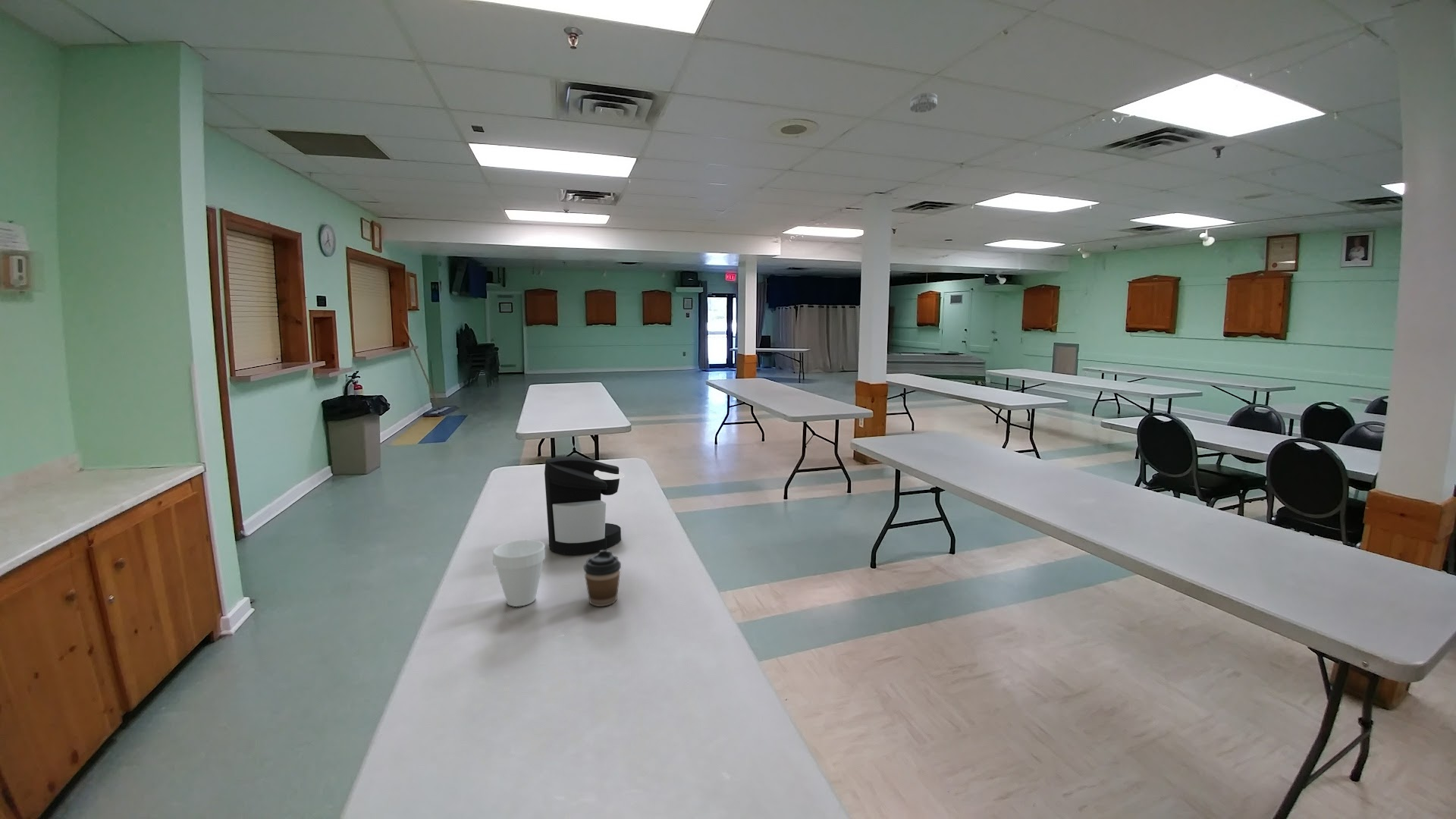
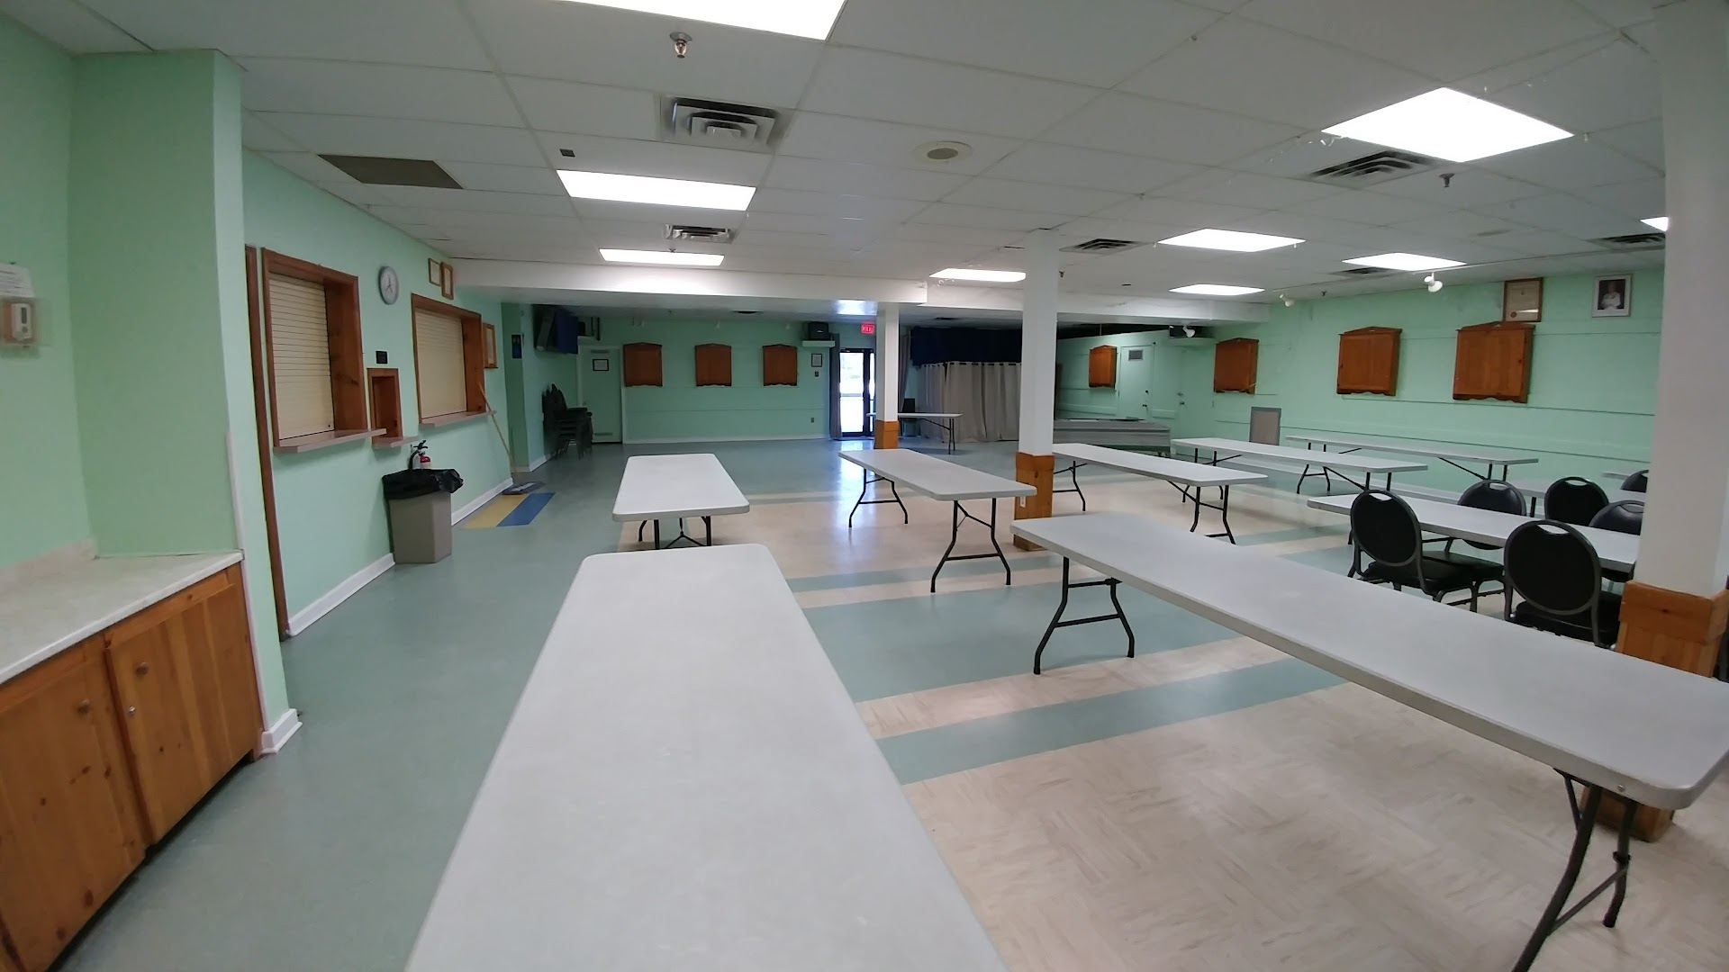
- coffee cup (602, 577)
- smoke detector (923, 102)
- cup (520, 574)
- coffee maker (586, 499)
